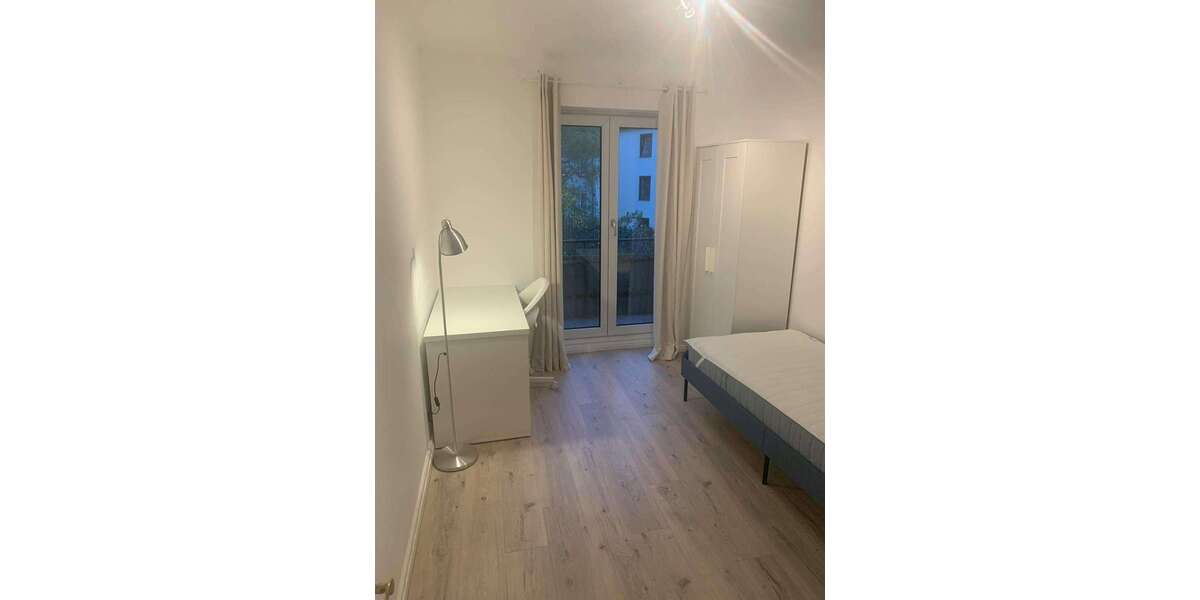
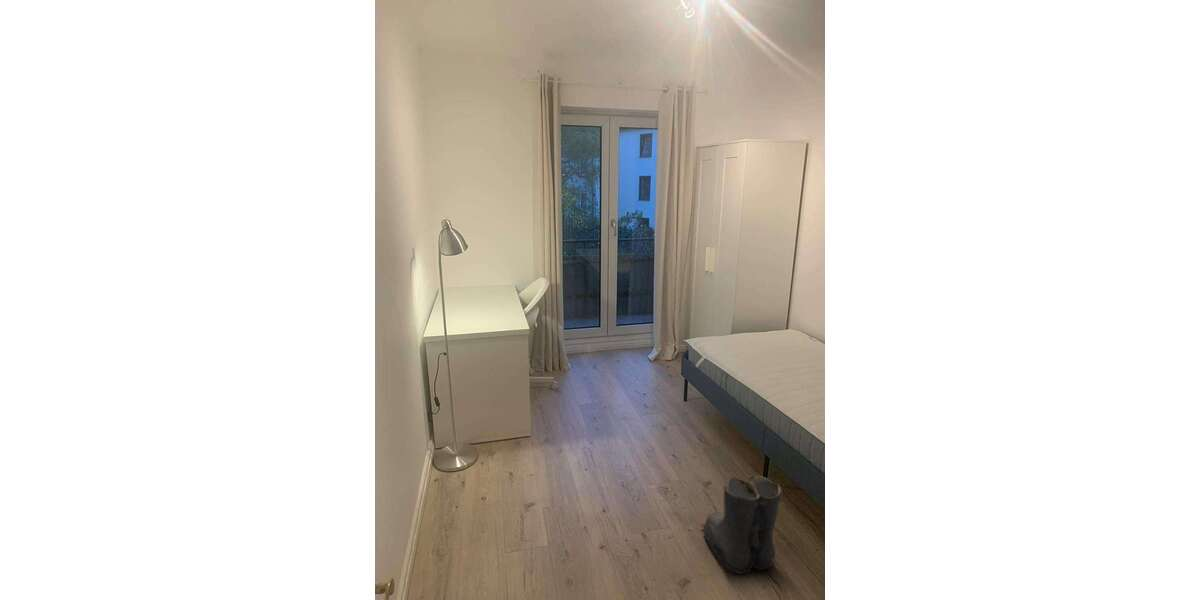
+ boots (742, 511)
